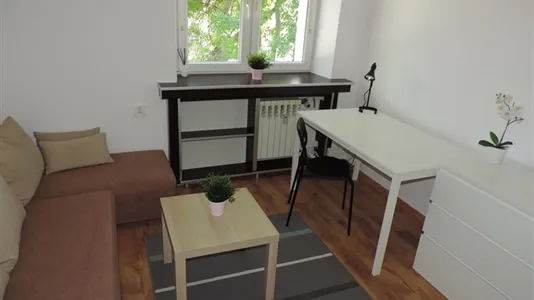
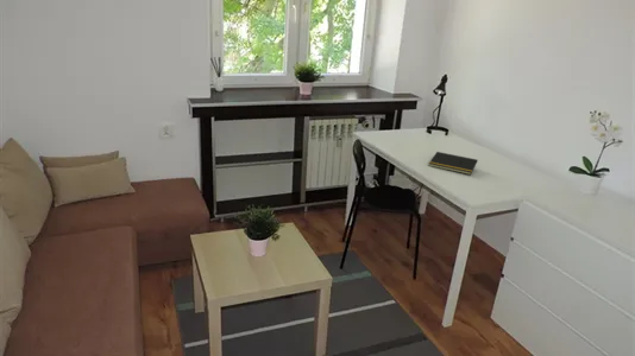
+ notepad (453, 163)
